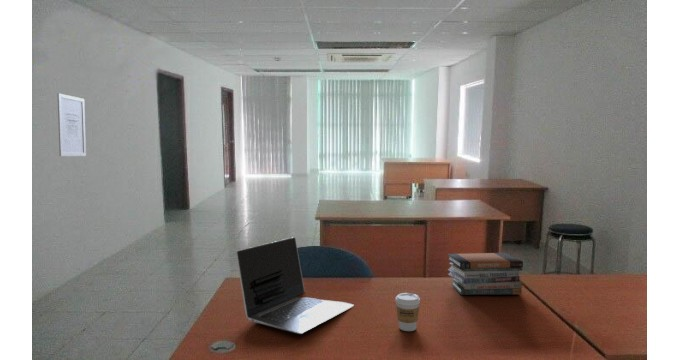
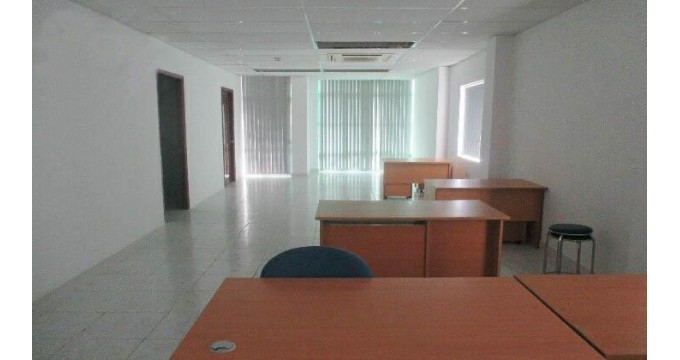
- laptop (297, 279)
- coffee cup (407, 311)
- book stack (483, 273)
- wall art (72, 126)
